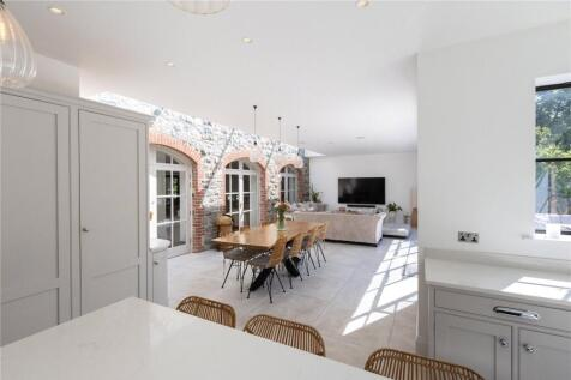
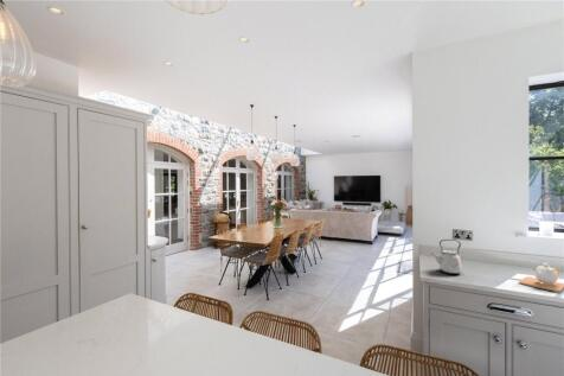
+ teapot (541, 273)
+ kettle (446, 255)
